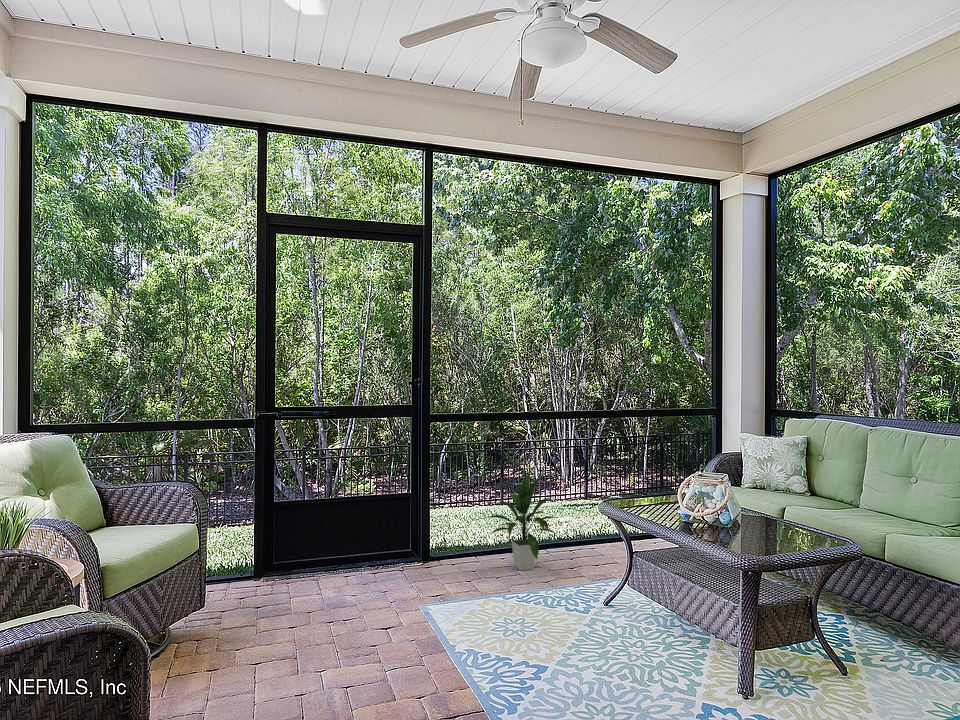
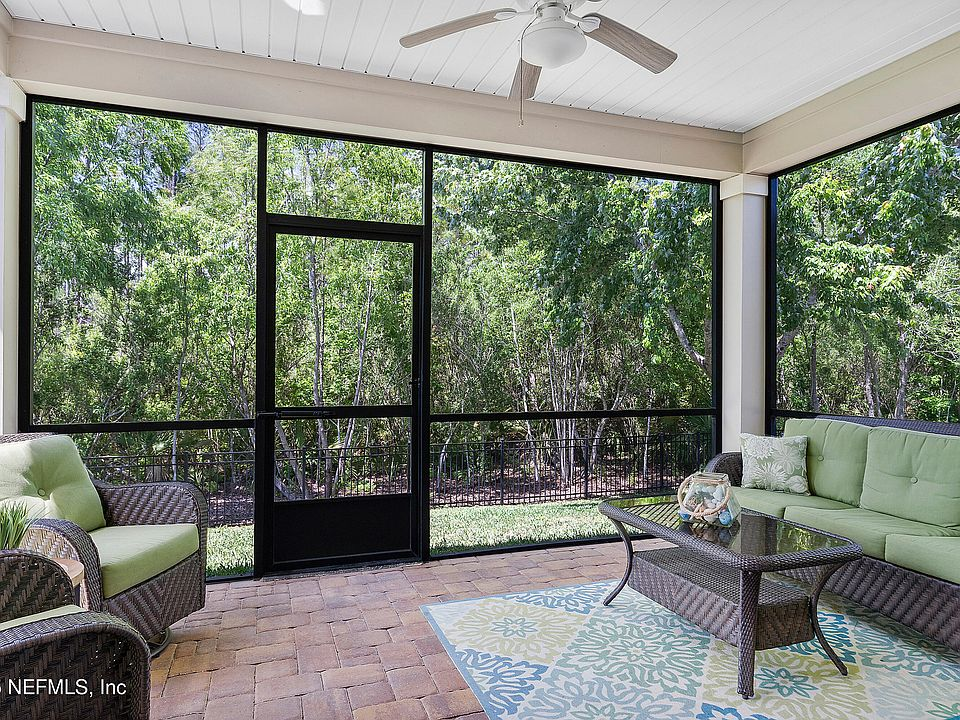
- indoor plant (523, 521)
